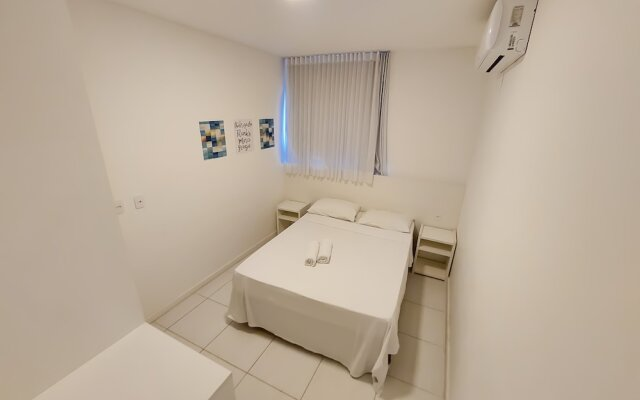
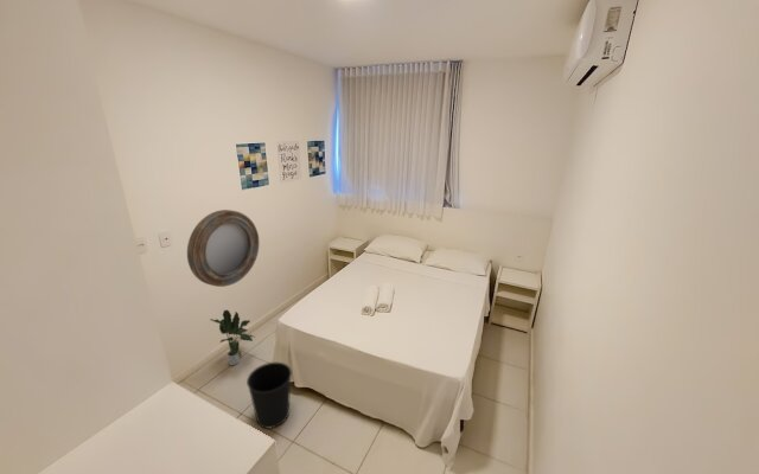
+ home mirror (227, 248)
+ wastebasket (270, 396)
+ potted plant (235, 339)
